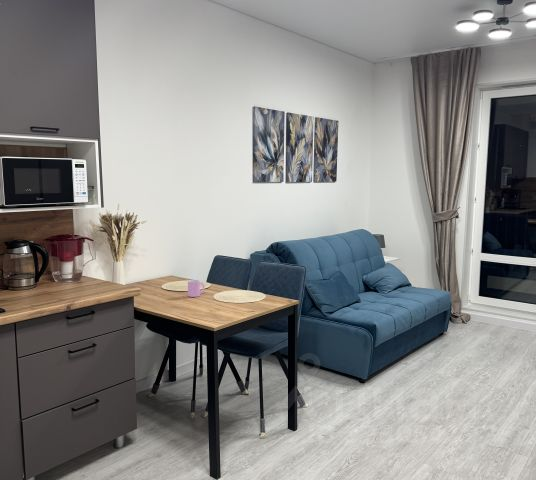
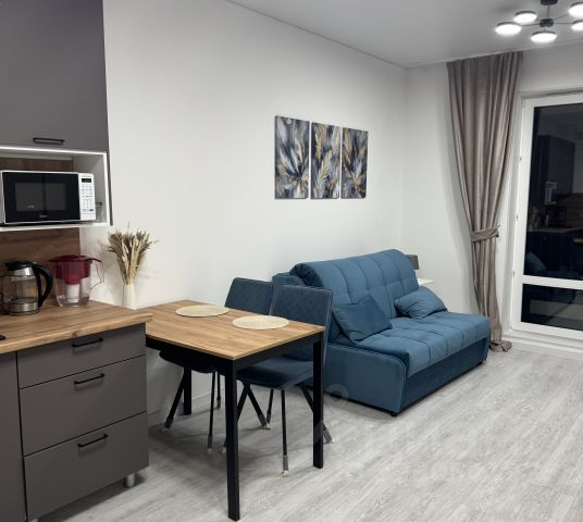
- cup (196, 288)
